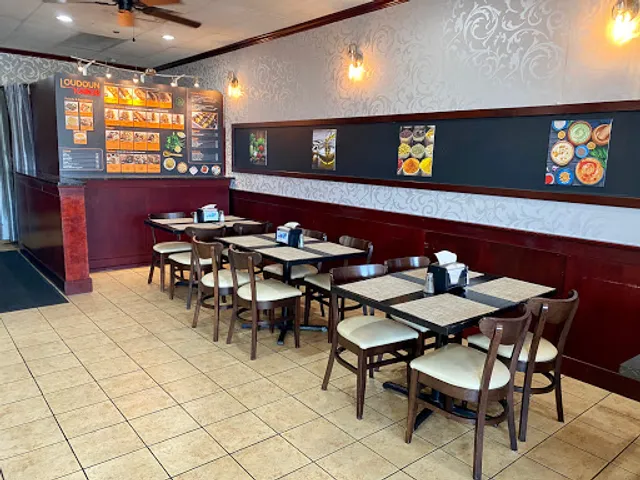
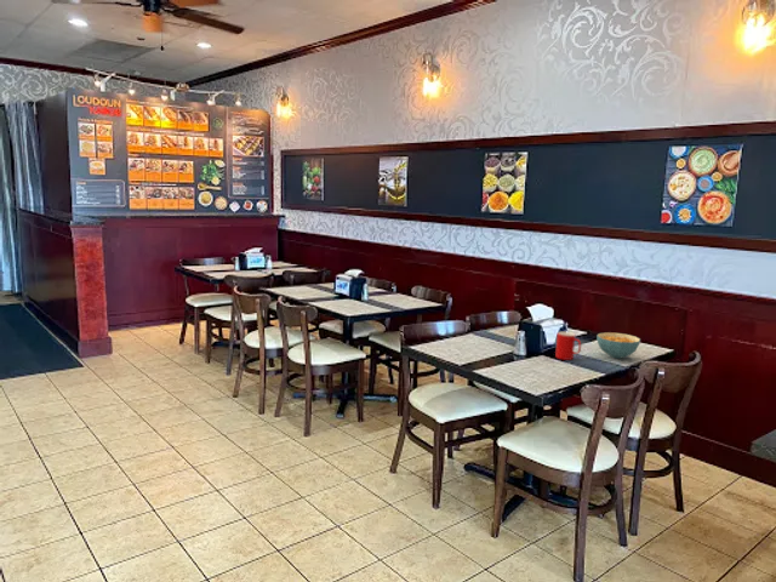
+ cup (567, 346)
+ cereal bowl (617, 347)
